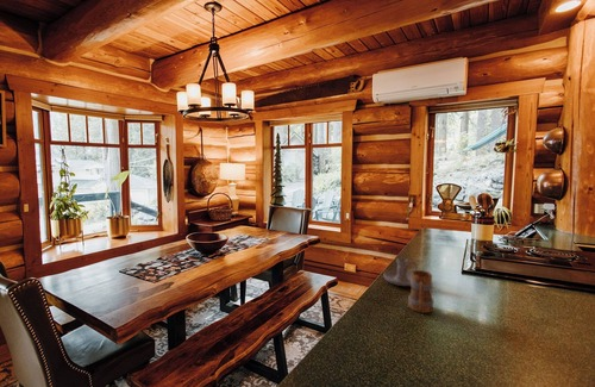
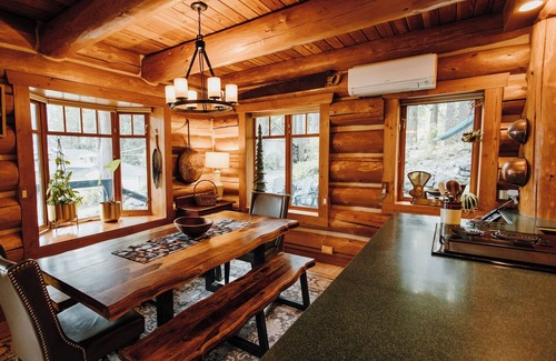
- candle holder (403, 269)
- mug (421, 292)
